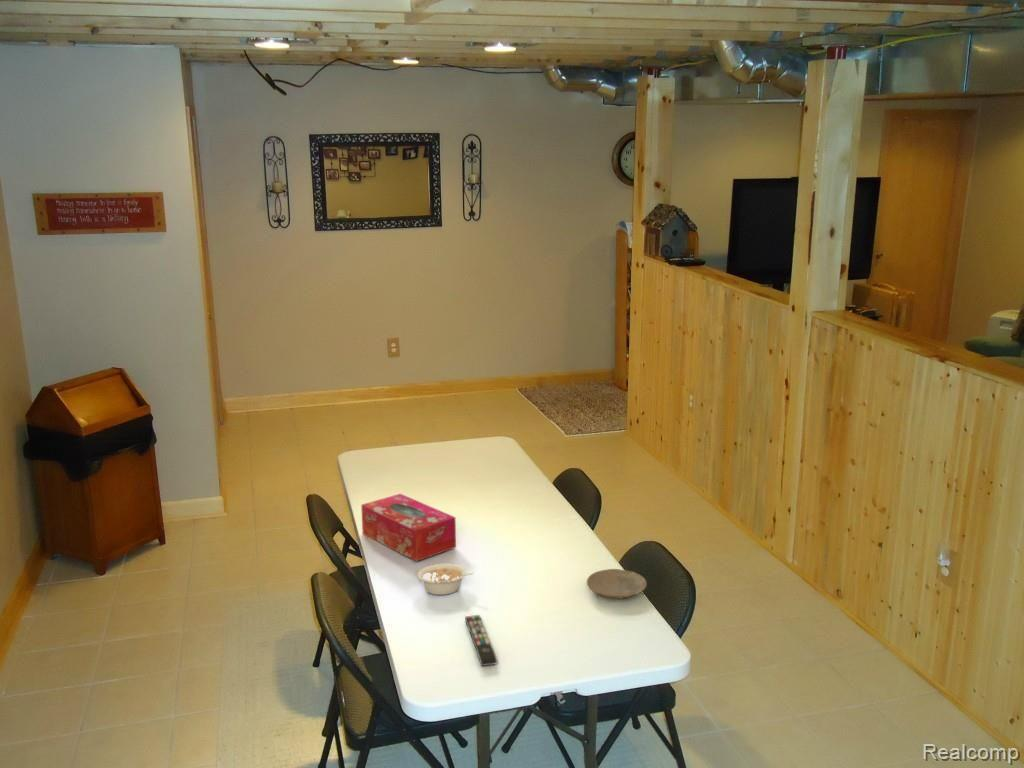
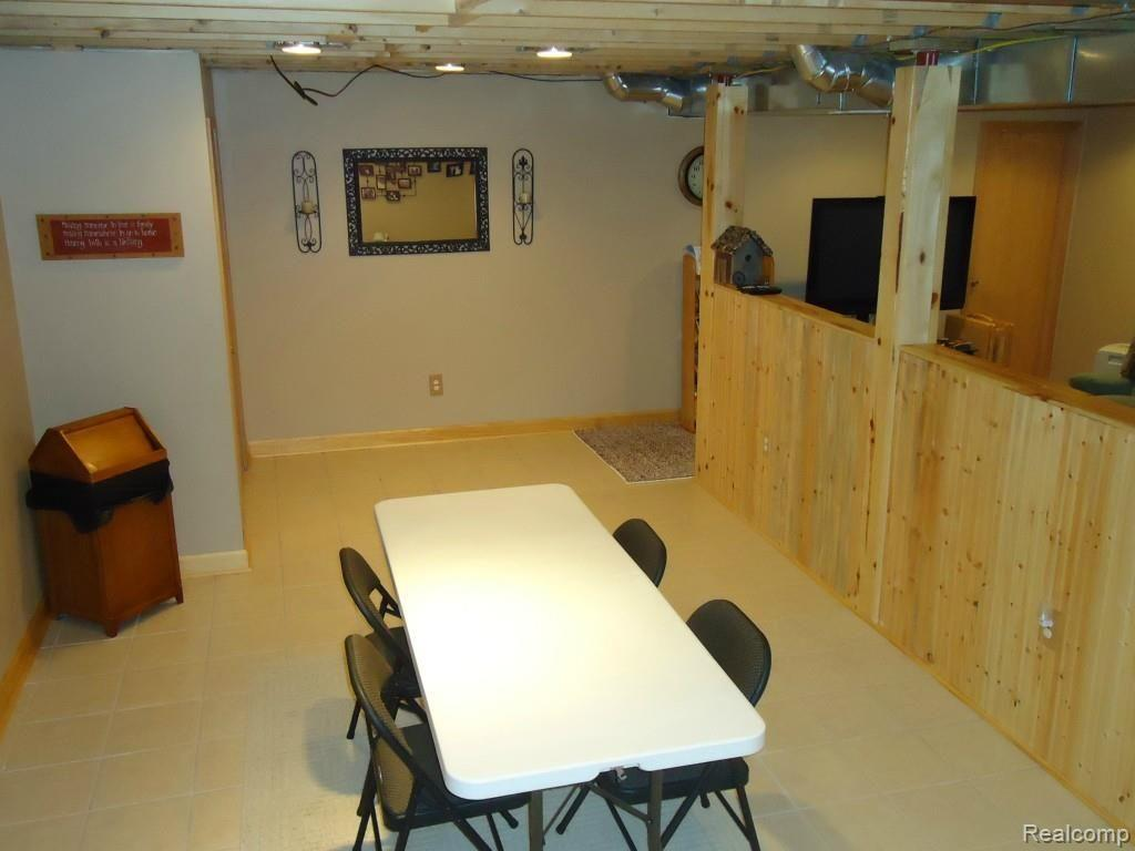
- remote control (480, 638)
- legume (444, 578)
- plate (616, 586)
- tissue box (407, 525)
